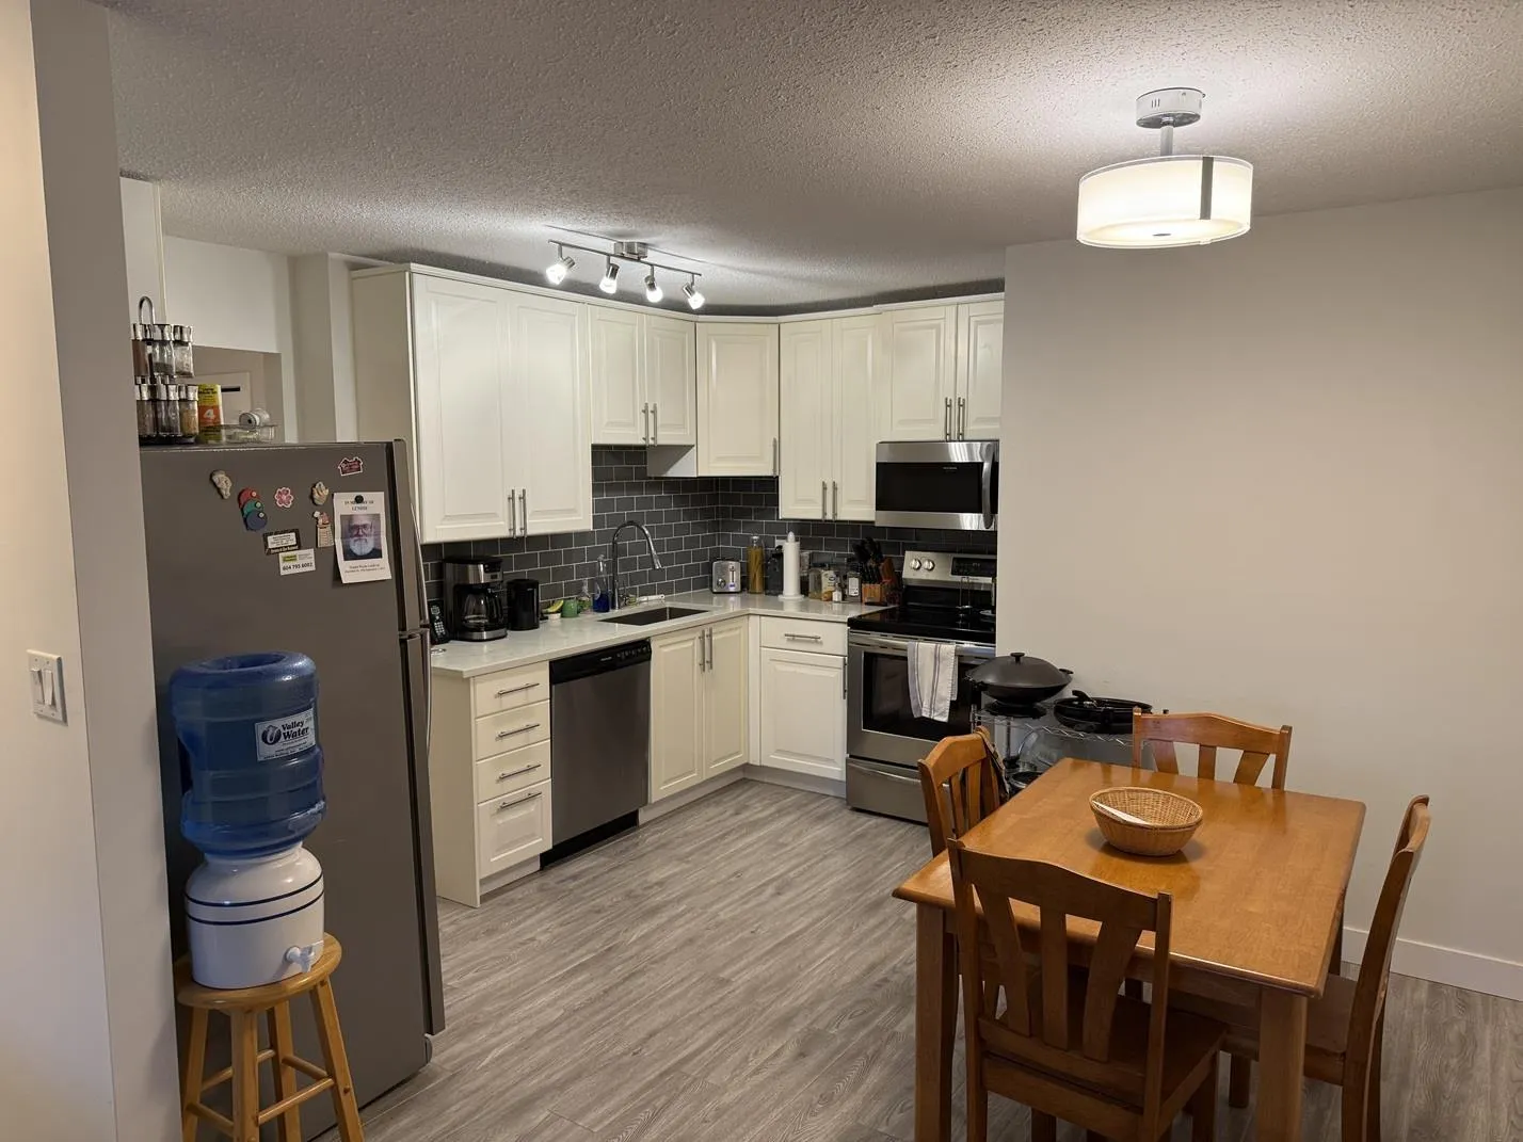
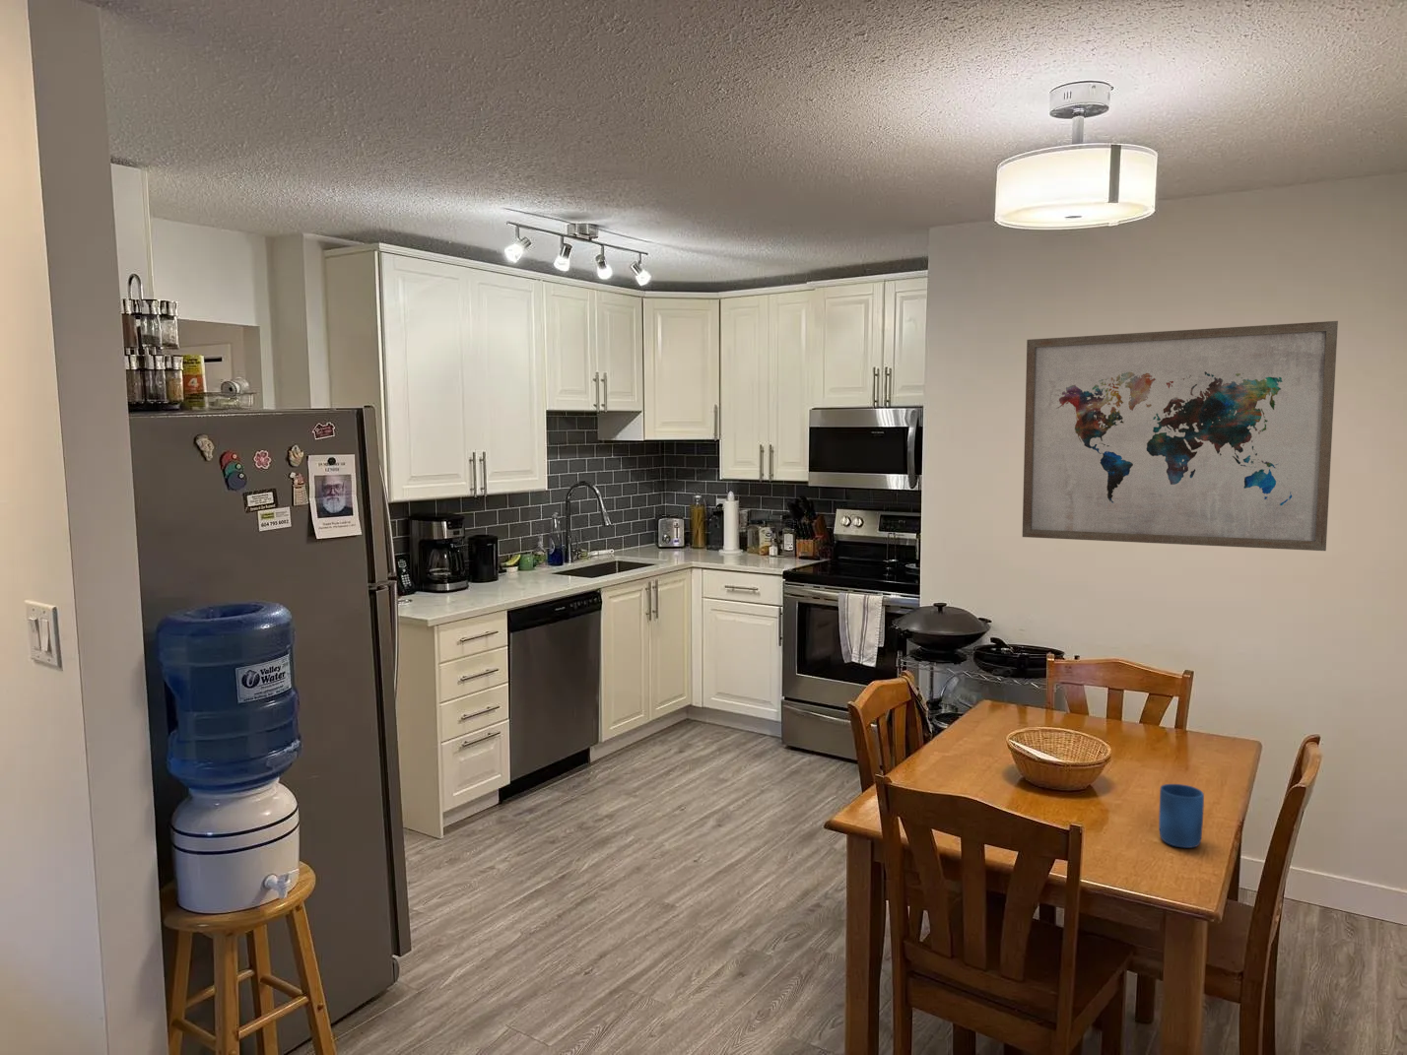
+ mug (1178, 812)
+ wall art (1167, 438)
